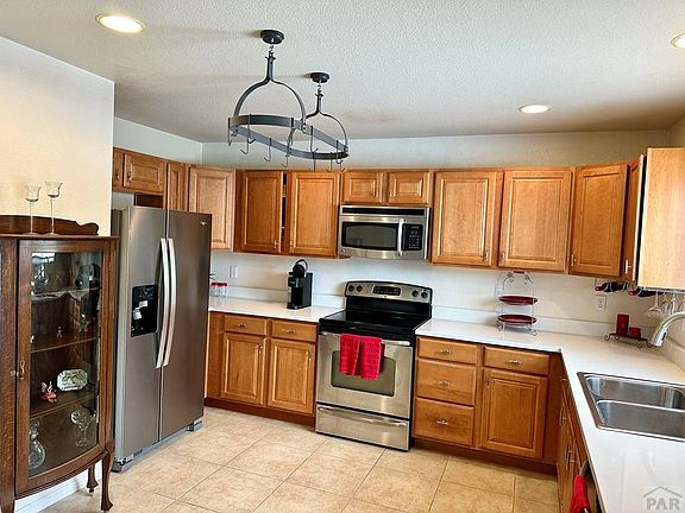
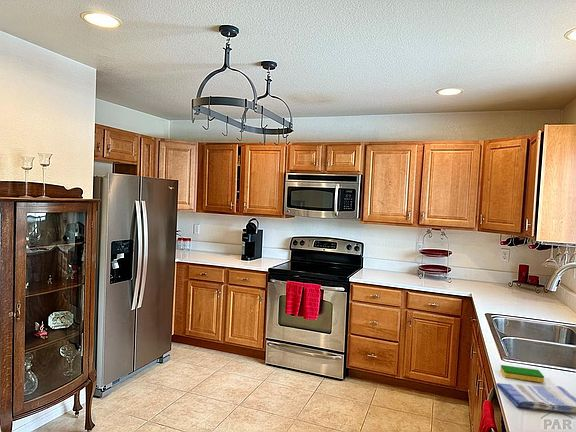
+ dish towel (540, 396)
+ dish sponge (521, 373)
